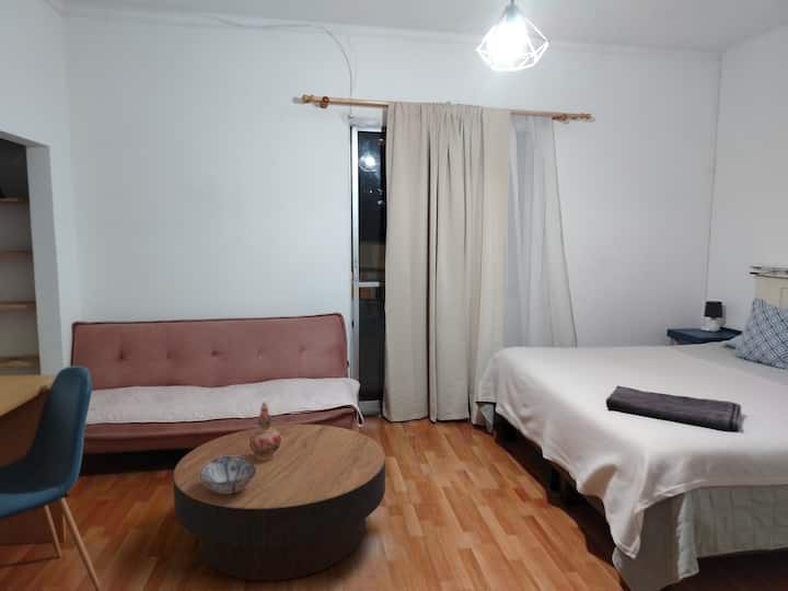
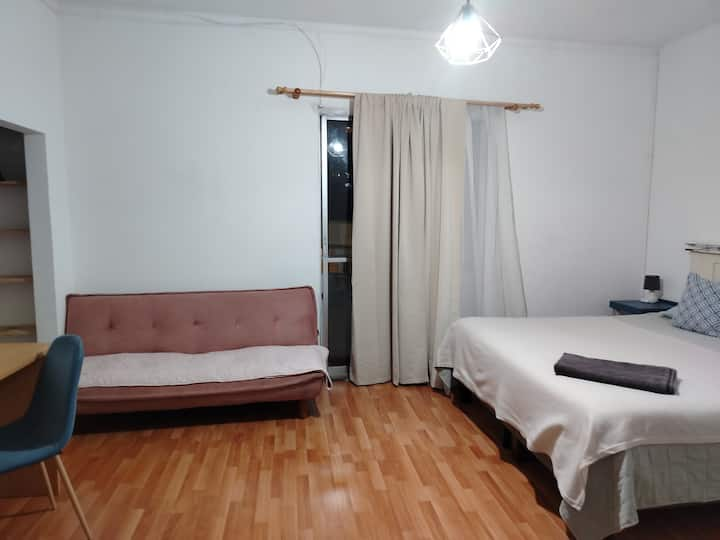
- coffee table (283, 494)
- decorative vase (265, 428)
- decorative bowl (228, 477)
